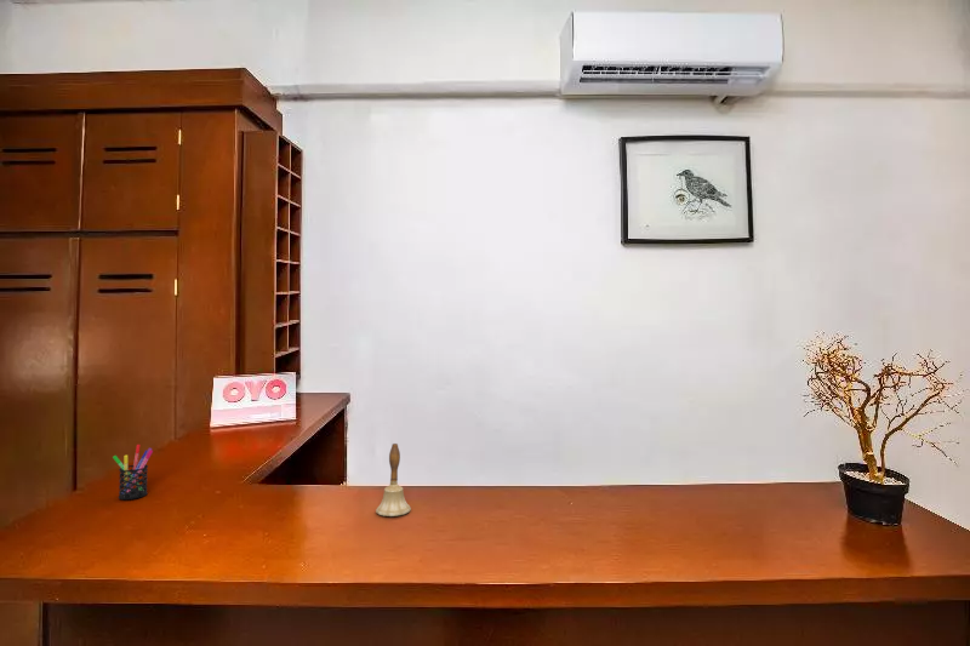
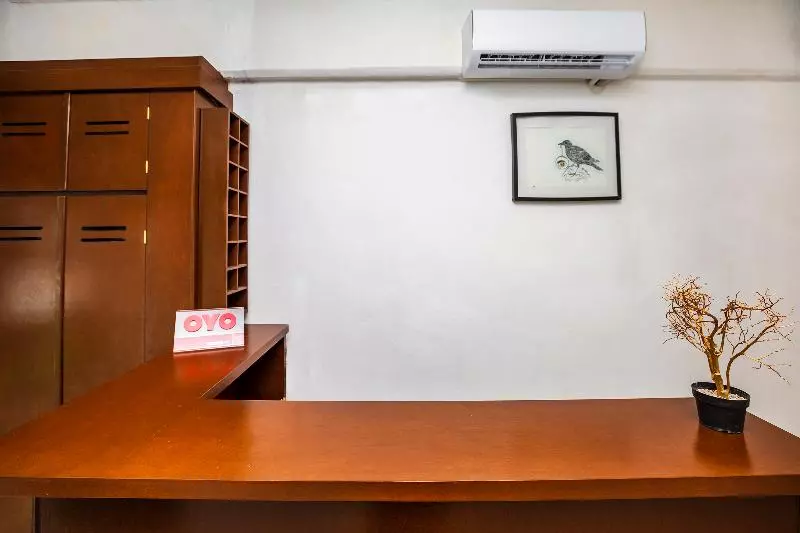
- hand bell (393, 476)
- pen holder (131, 470)
